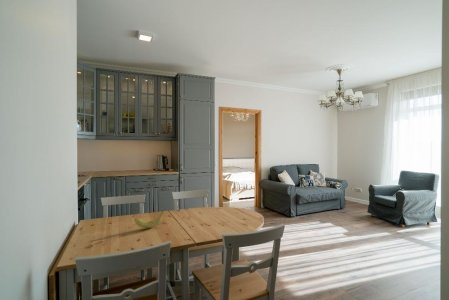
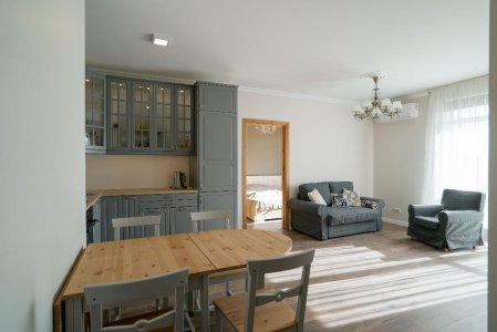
- fruit (149, 221)
